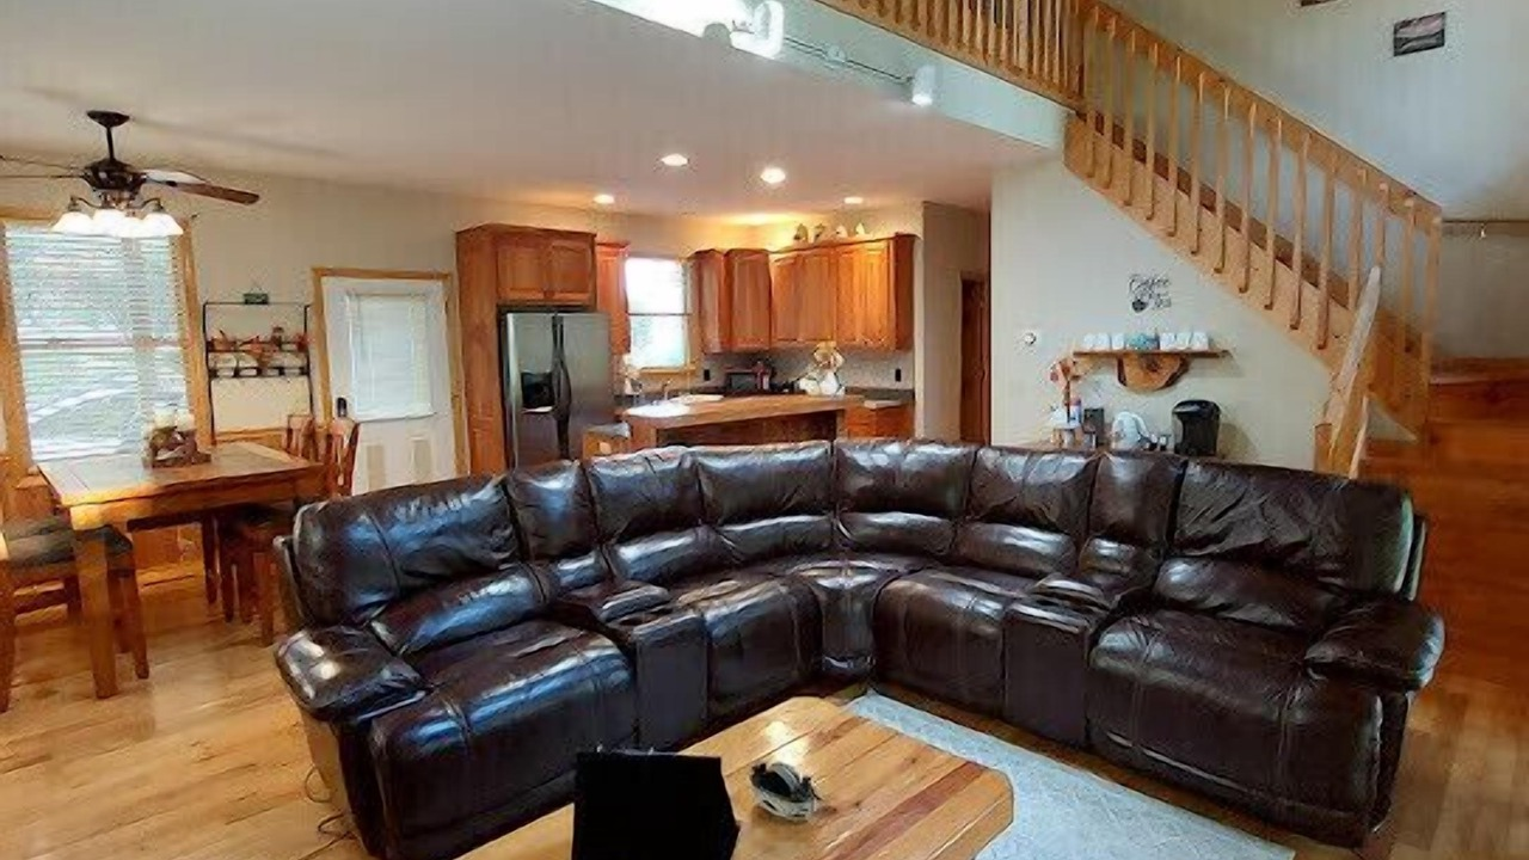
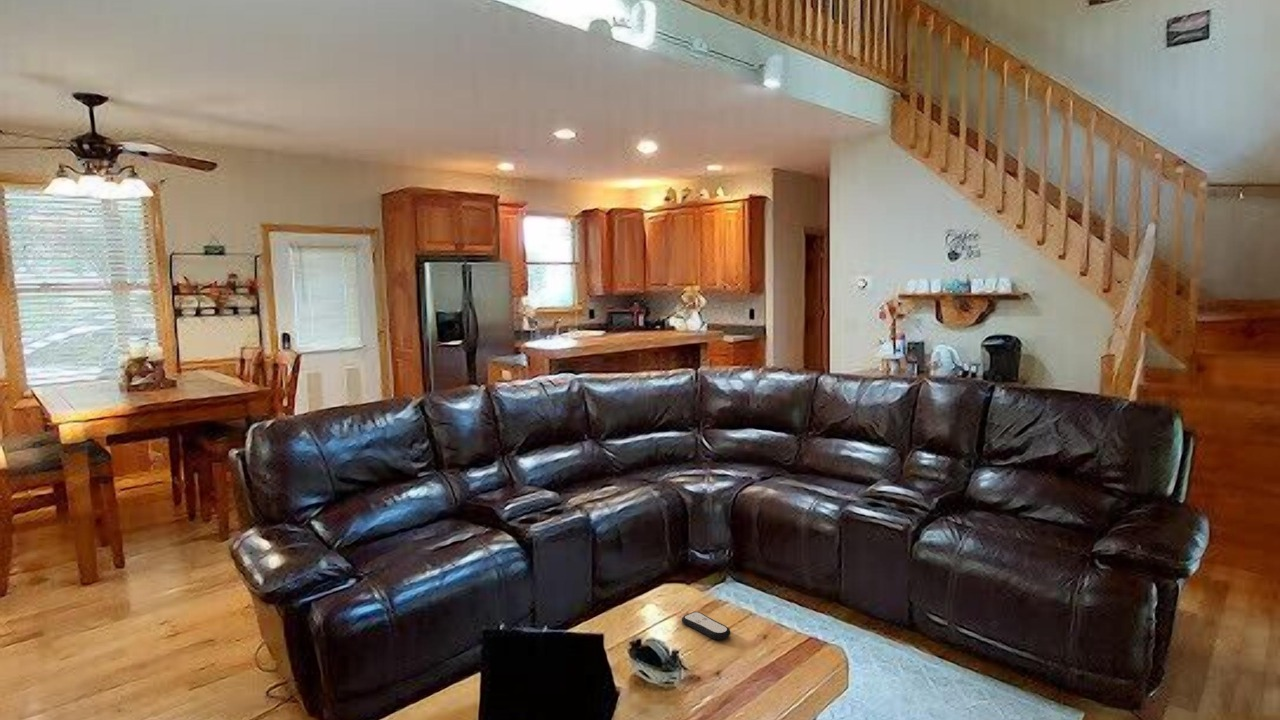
+ remote control (706, 625)
